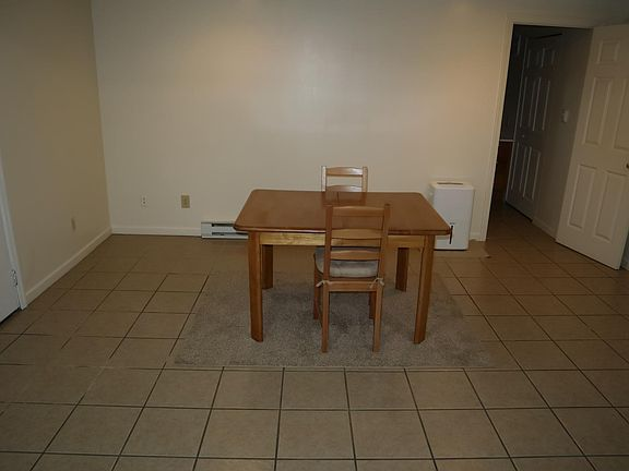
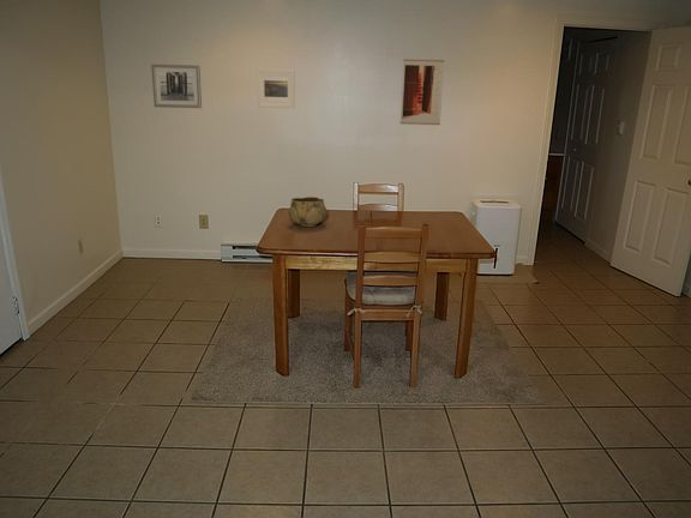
+ wall art (421, 92)
+ wall art (176, 86)
+ decorative bowl (307, 211)
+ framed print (276, 89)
